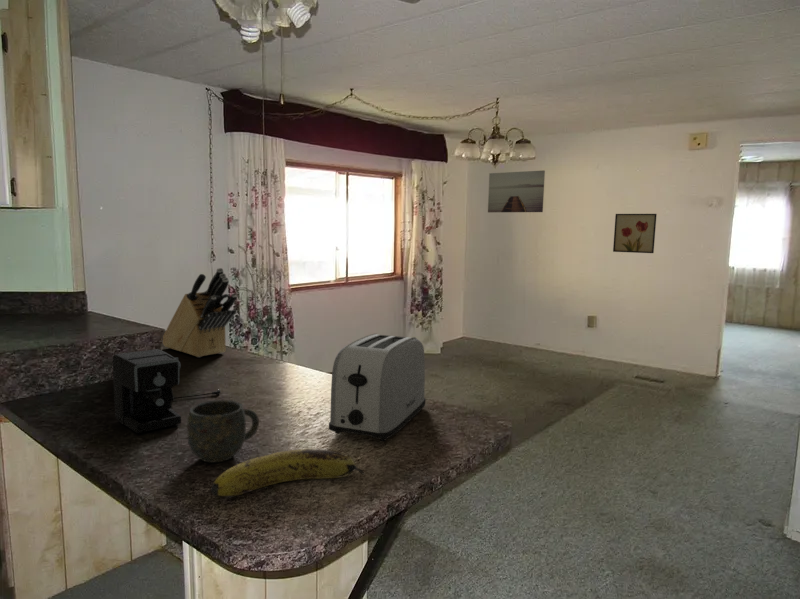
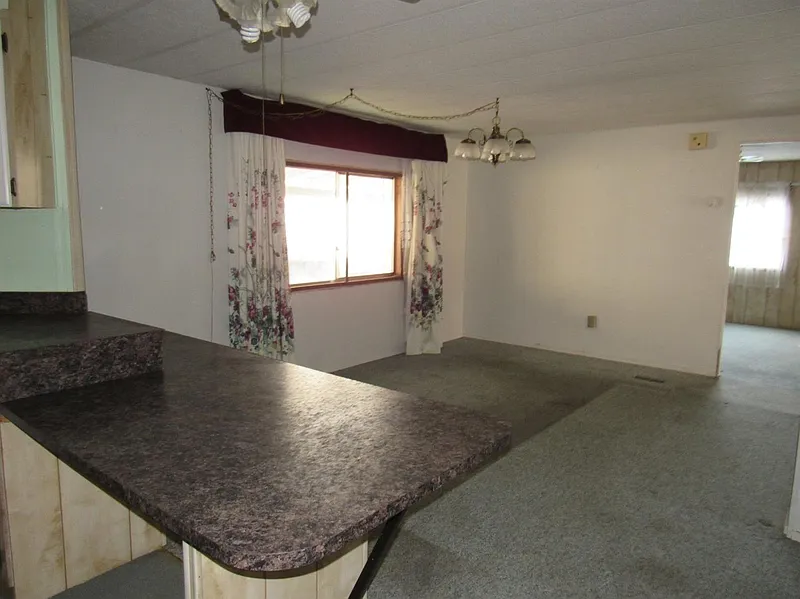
- wall art (515, 192)
- coffee maker (178, 381)
- fruit (289, 477)
- toaster (380, 380)
- wall art (634, 233)
- knife block (198, 309)
- mug (225, 430)
